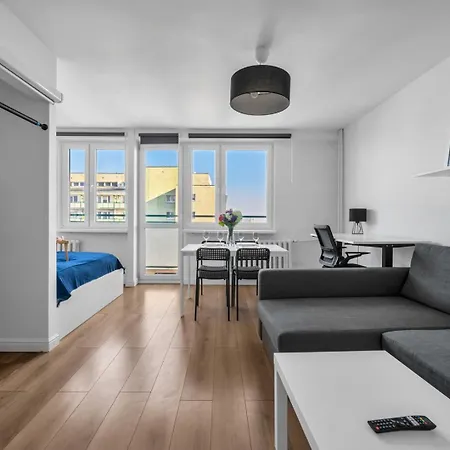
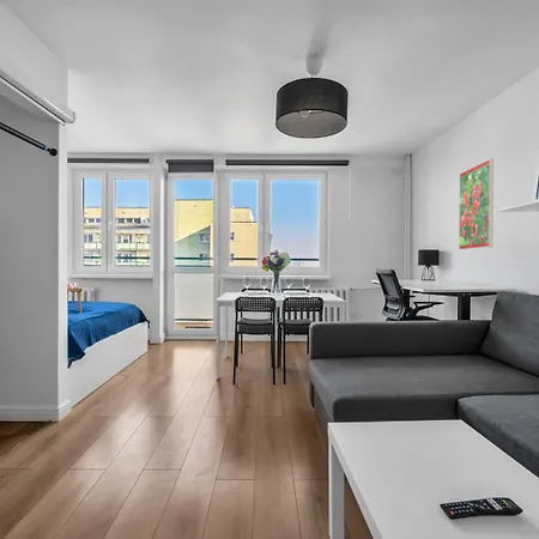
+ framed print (474, 207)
